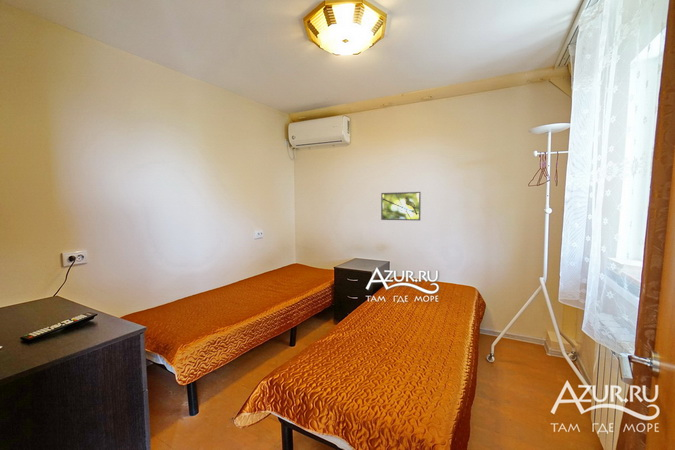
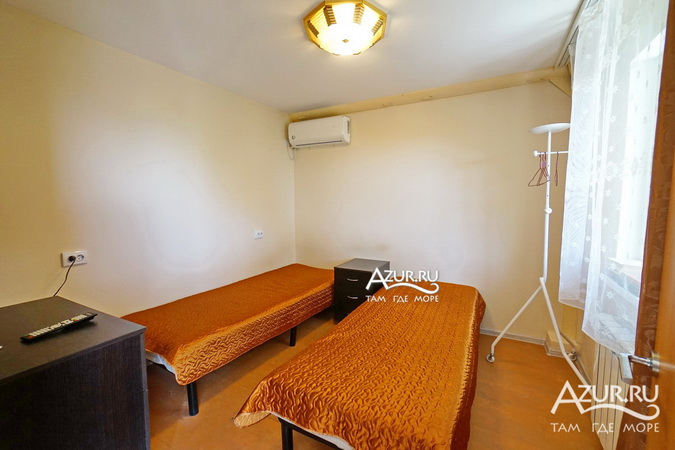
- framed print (400, 206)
